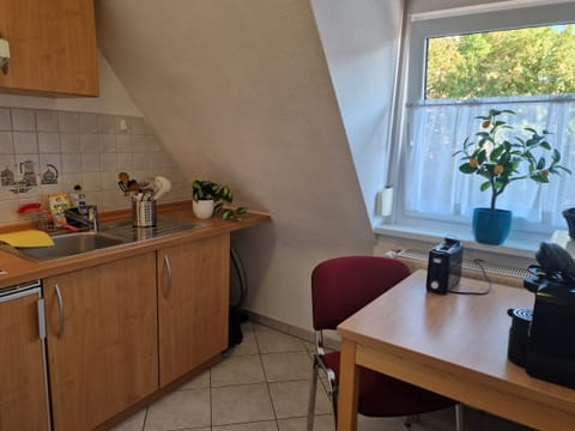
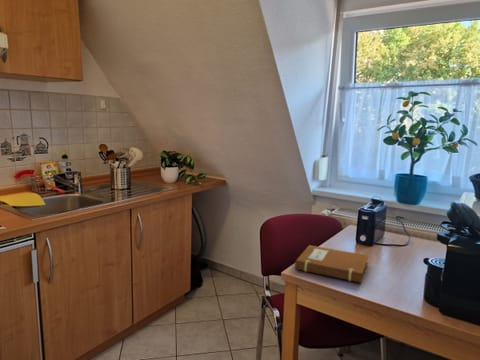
+ notebook (330, 262)
